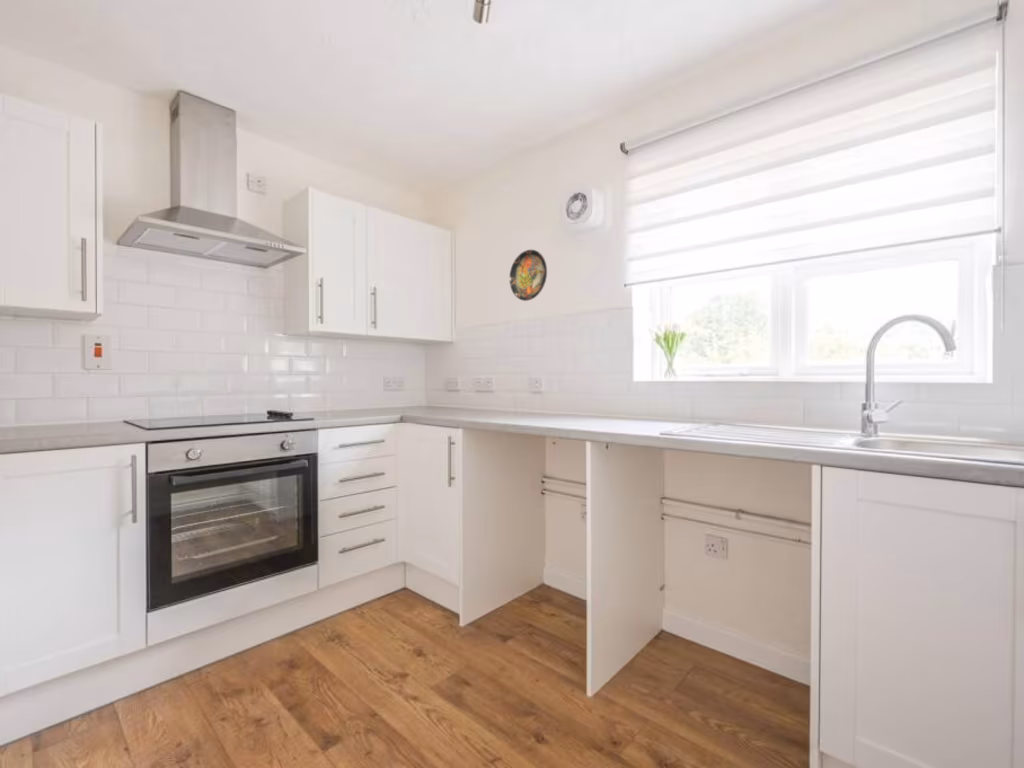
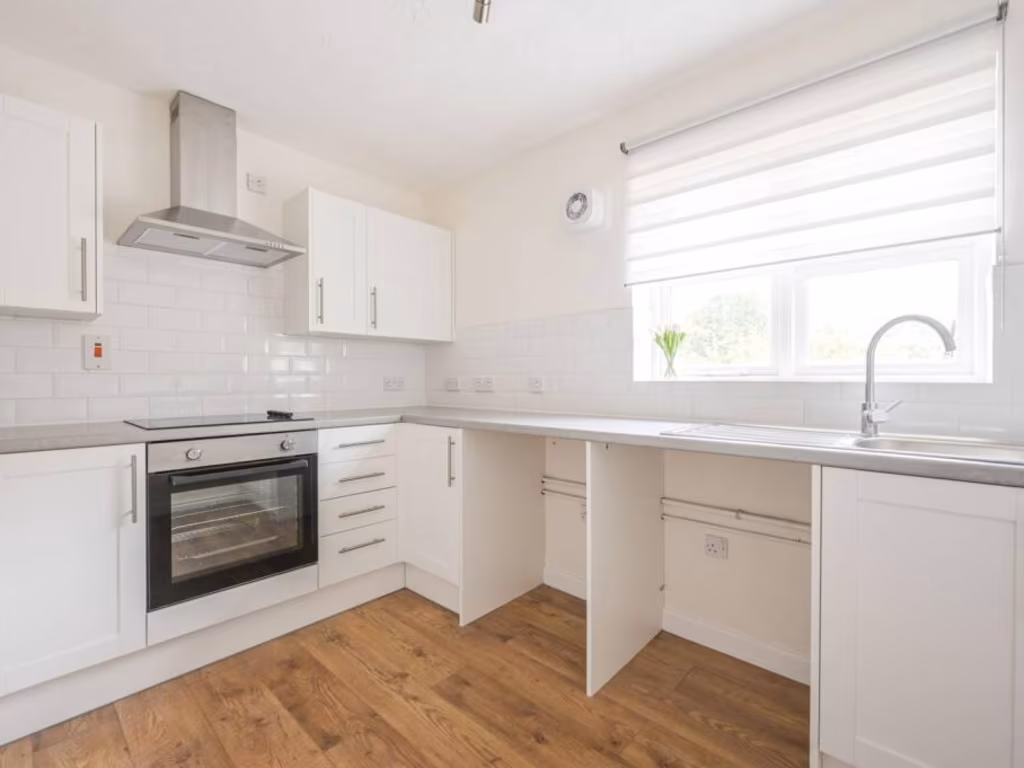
- decorative plate (529, 275)
